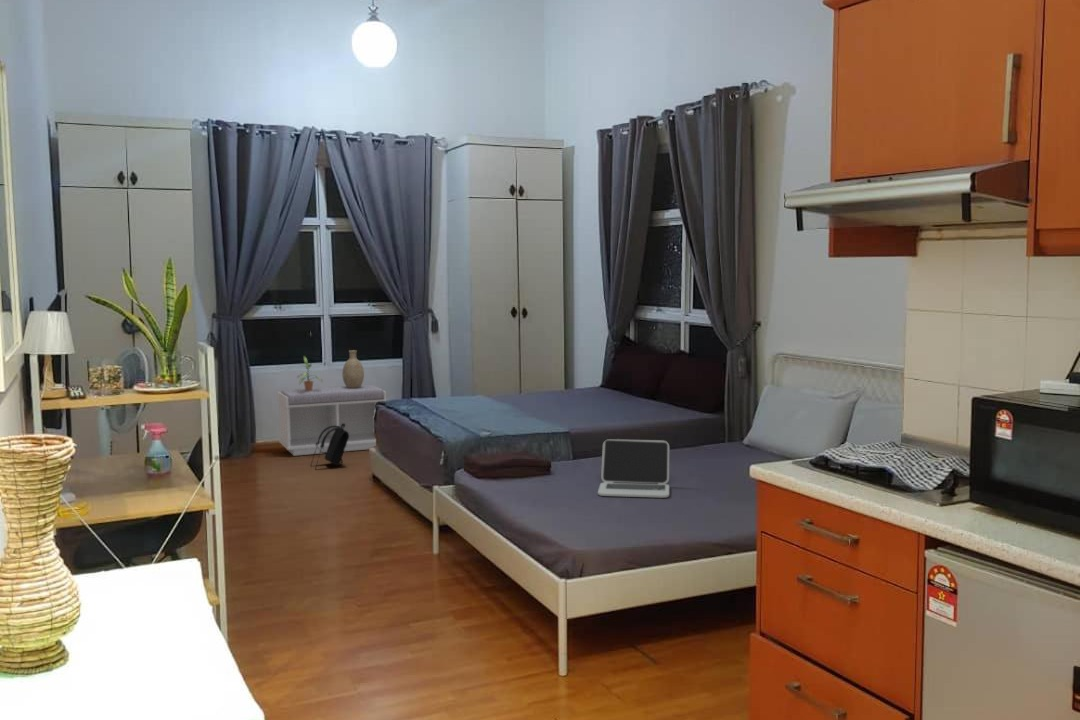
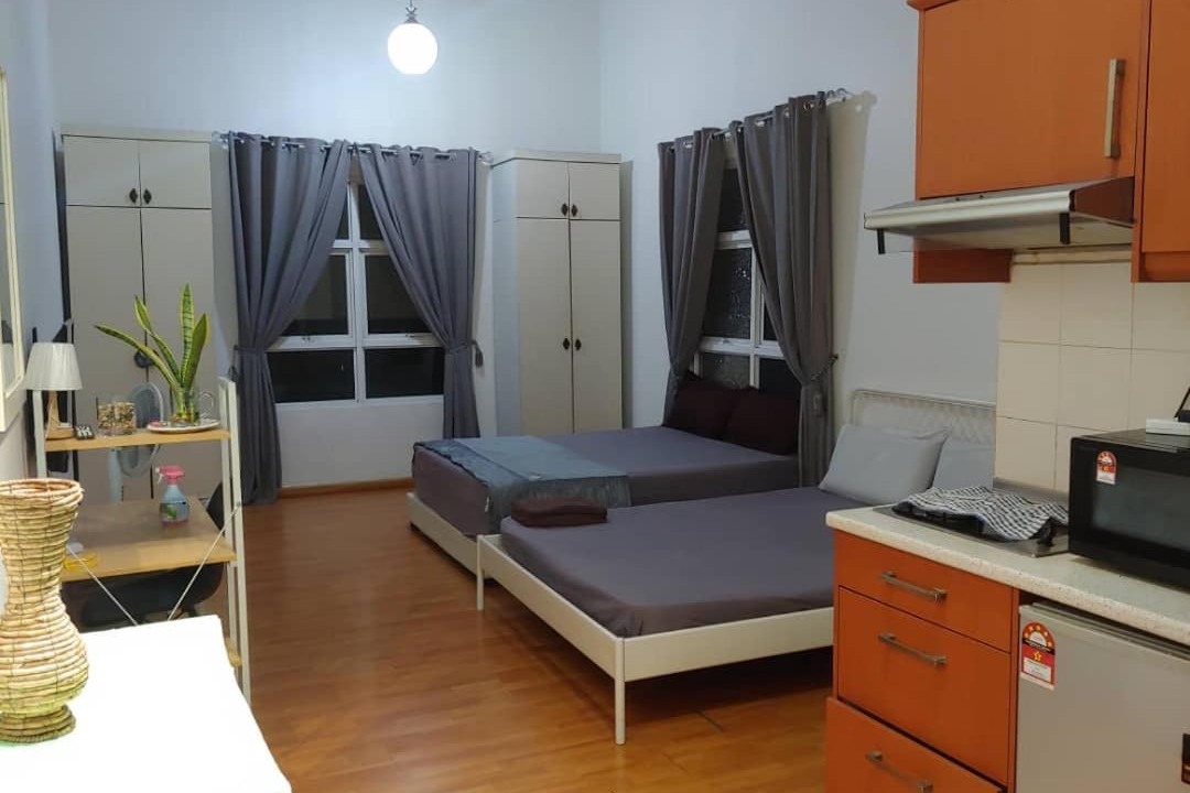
- bench (332, 418)
- potted plant (308, 373)
- backpack (329, 445)
- laptop (634, 467)
- decorative vase (353, 368)
